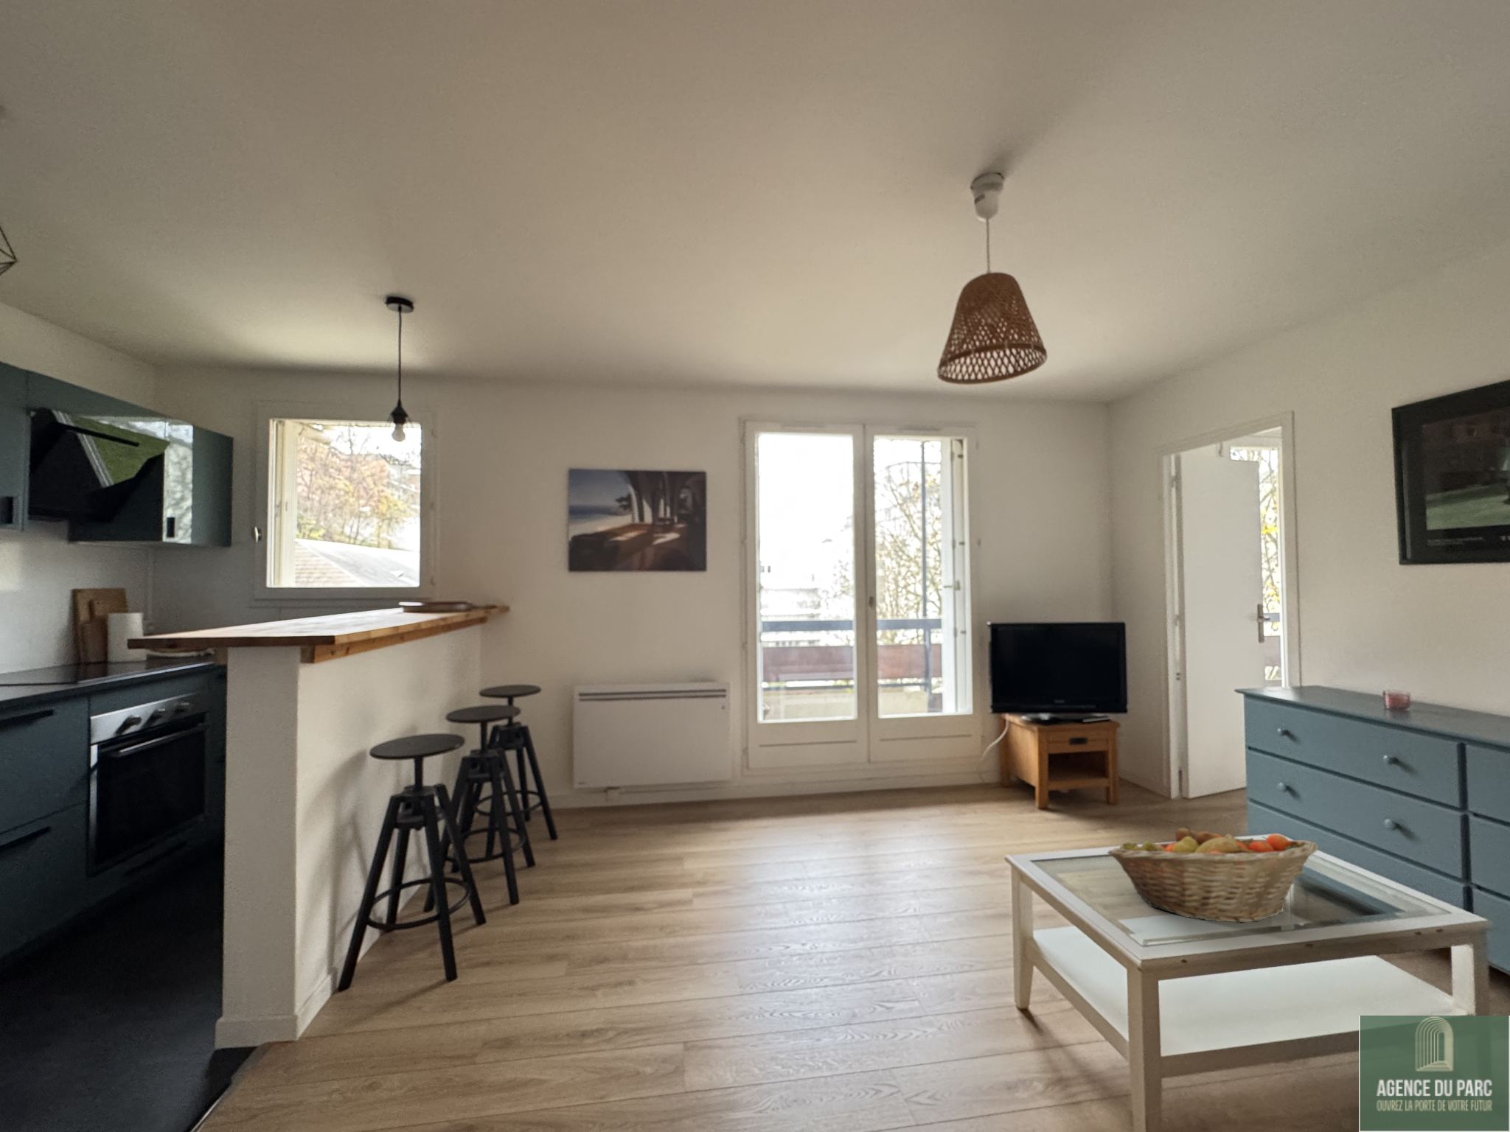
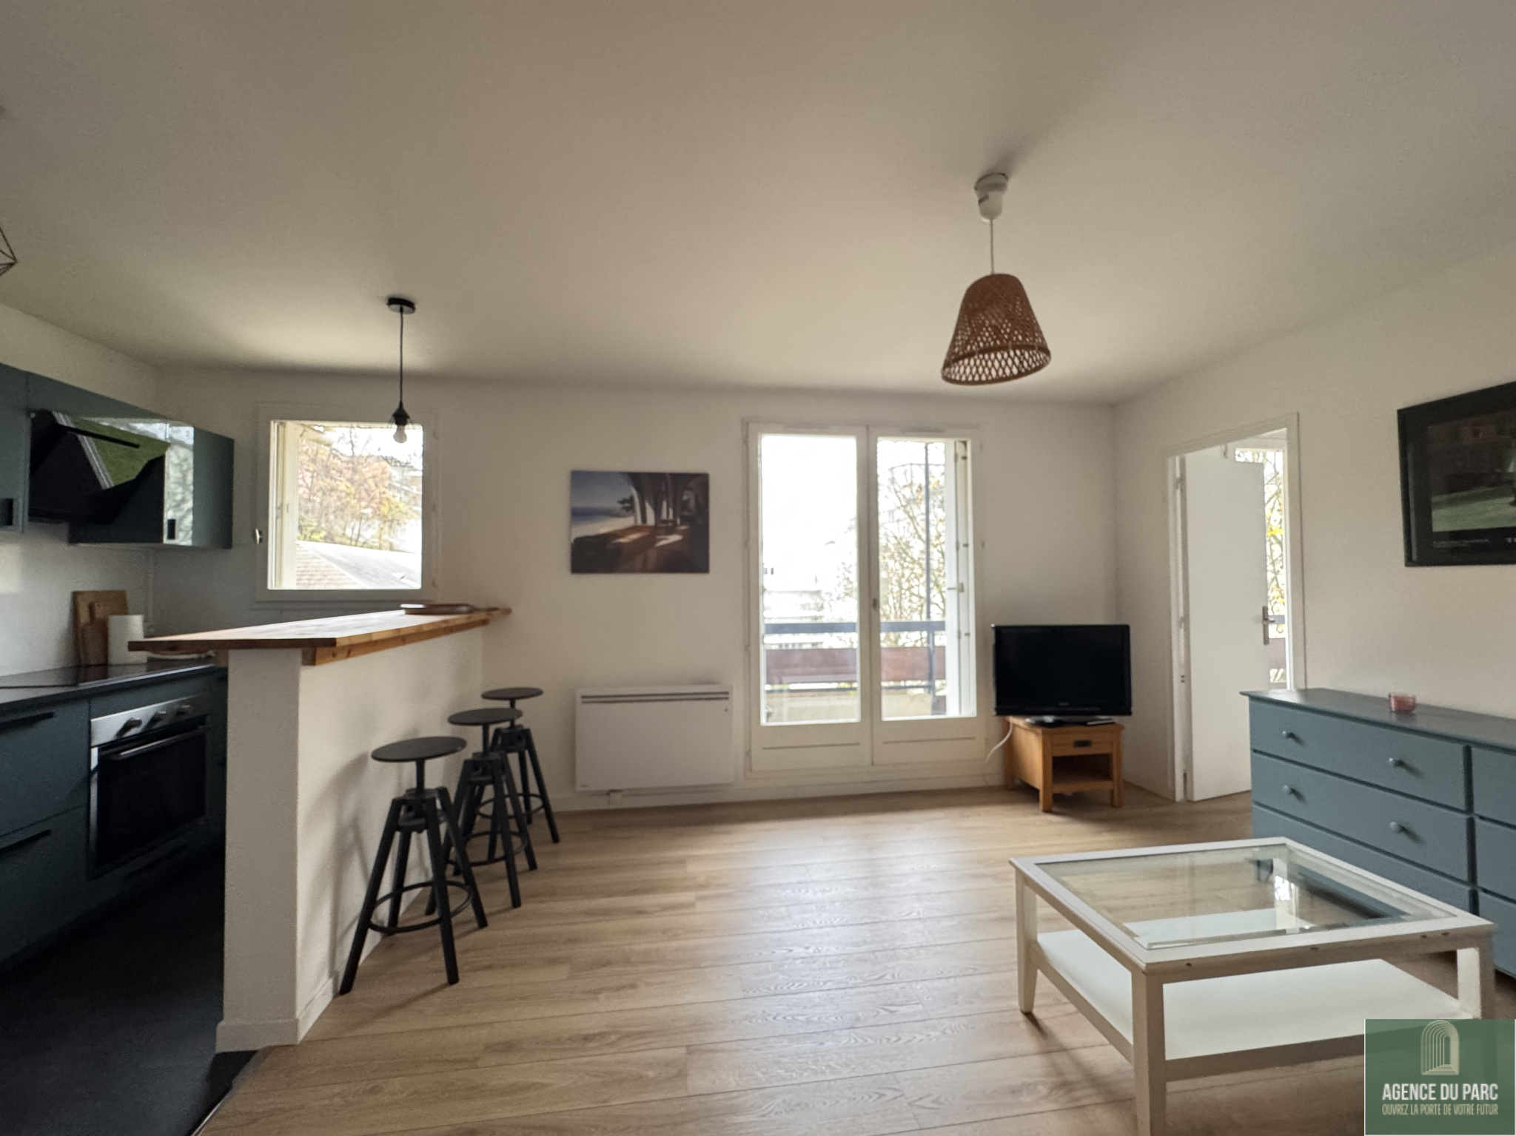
- fruit basket (1209, 863)
